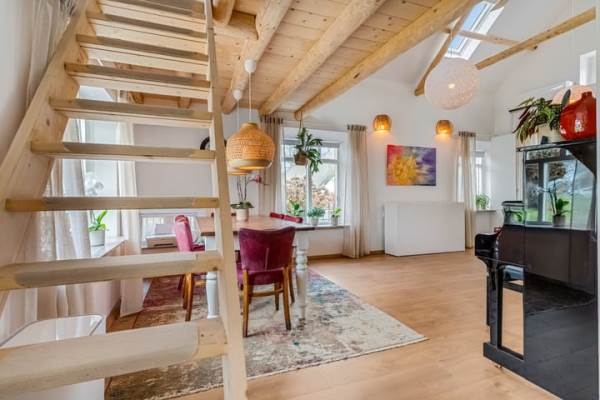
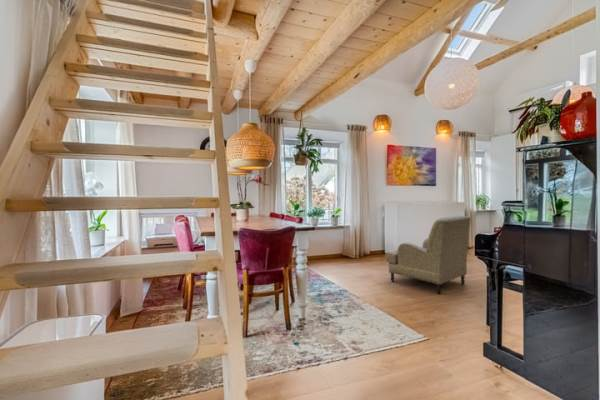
+ armchair (427, 249)
